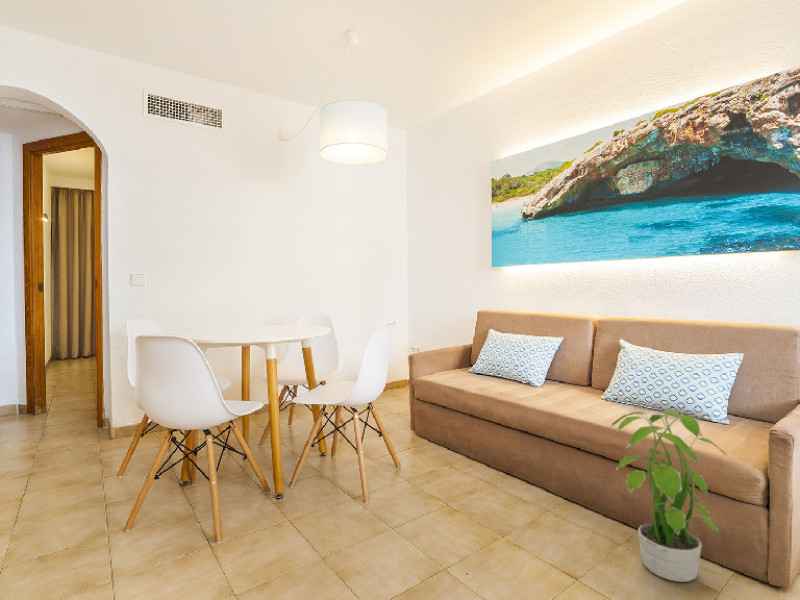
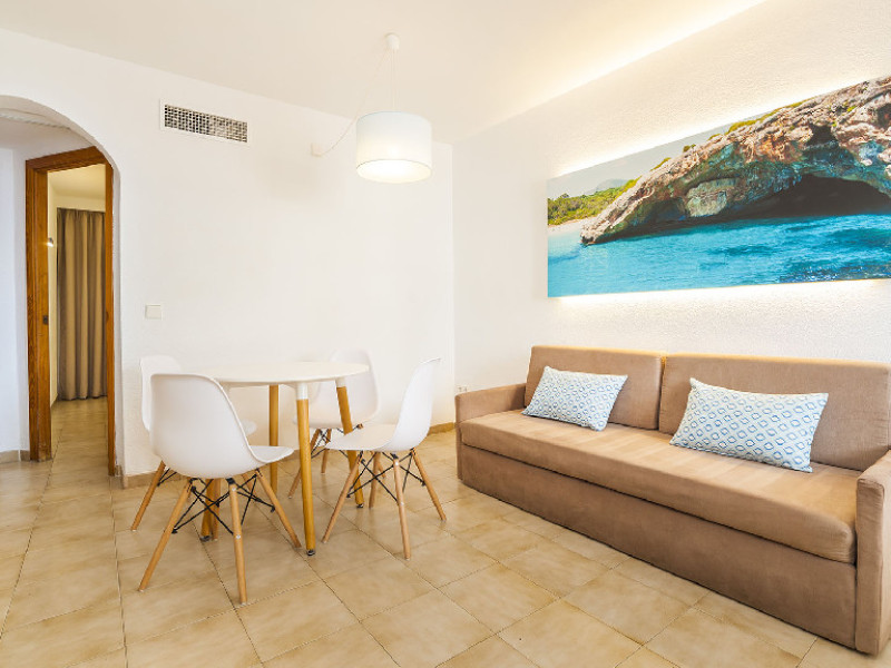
- potted plant (655, 486)
